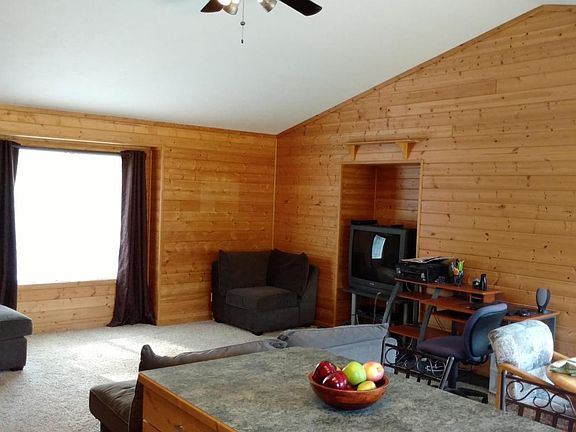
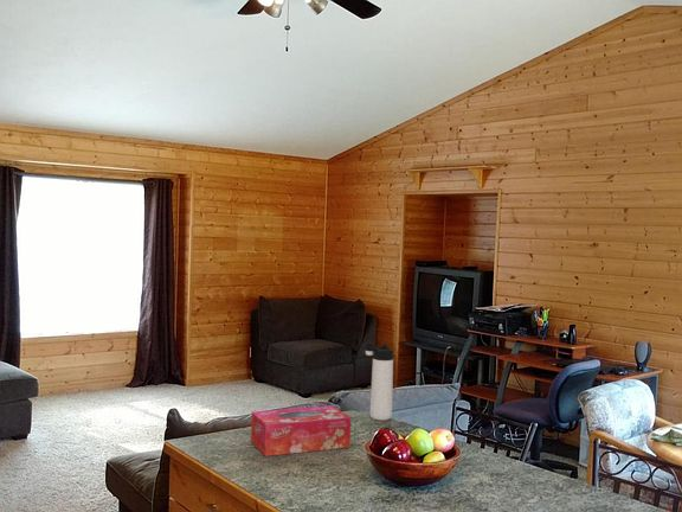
+ thermos bottle (377, 380)
+ tissue box (300, 429)
